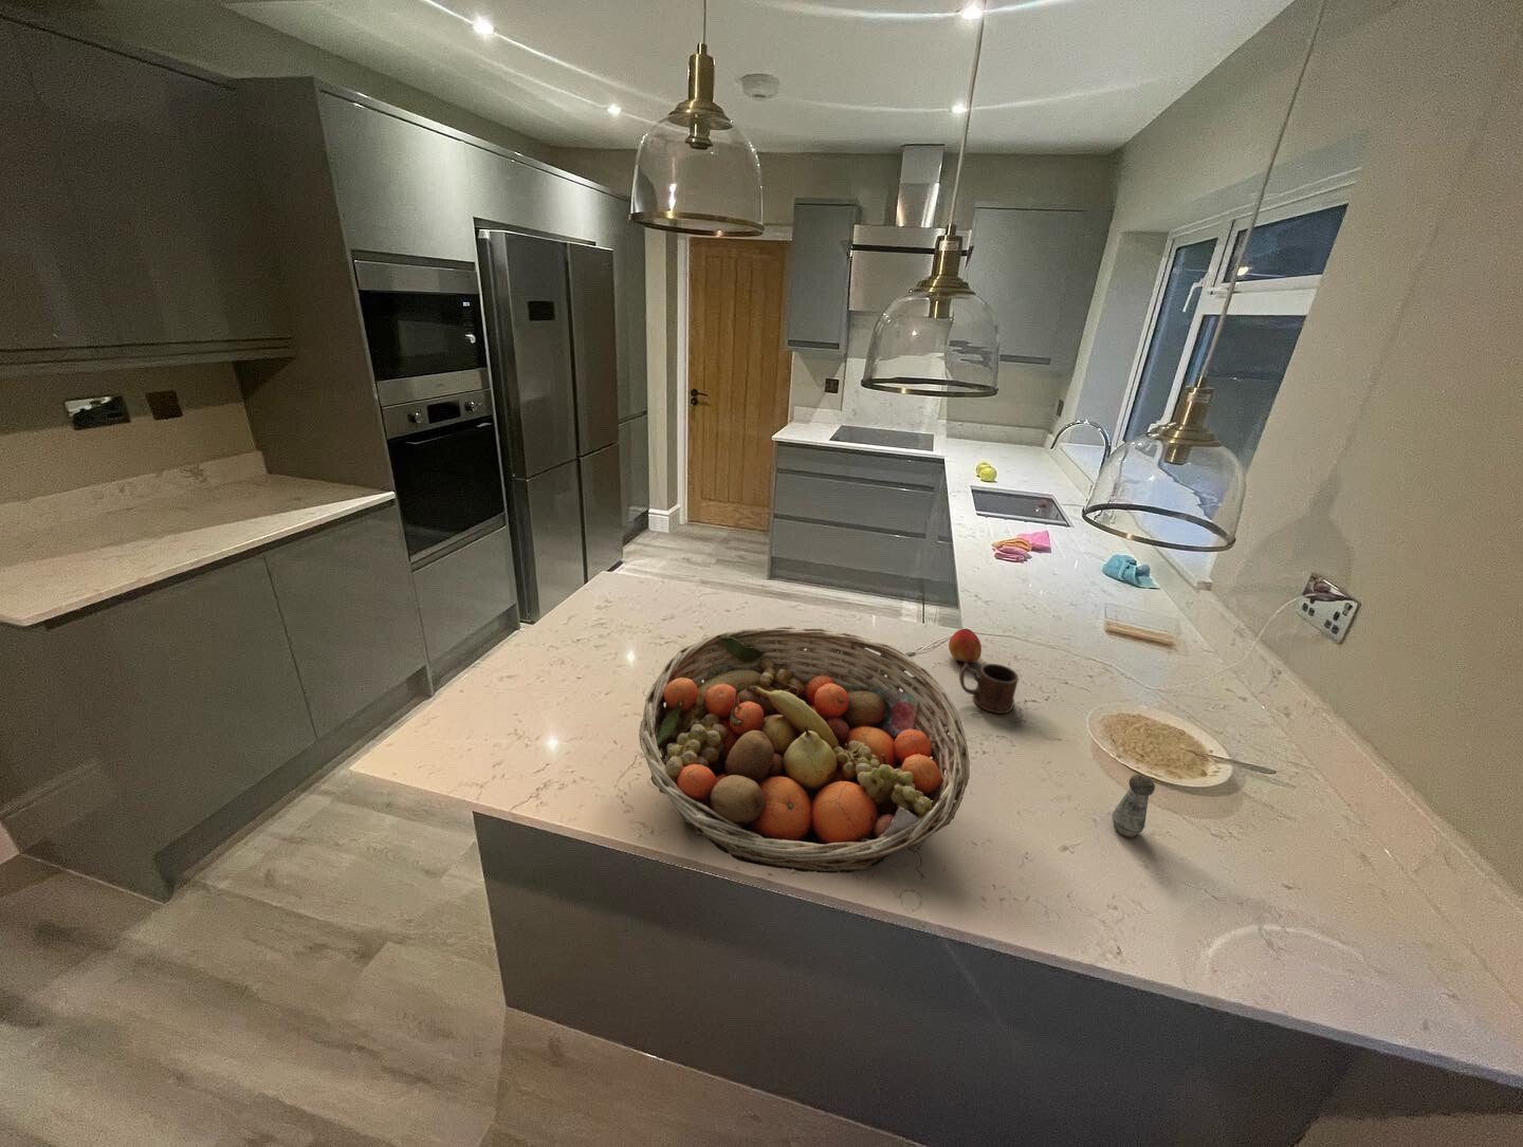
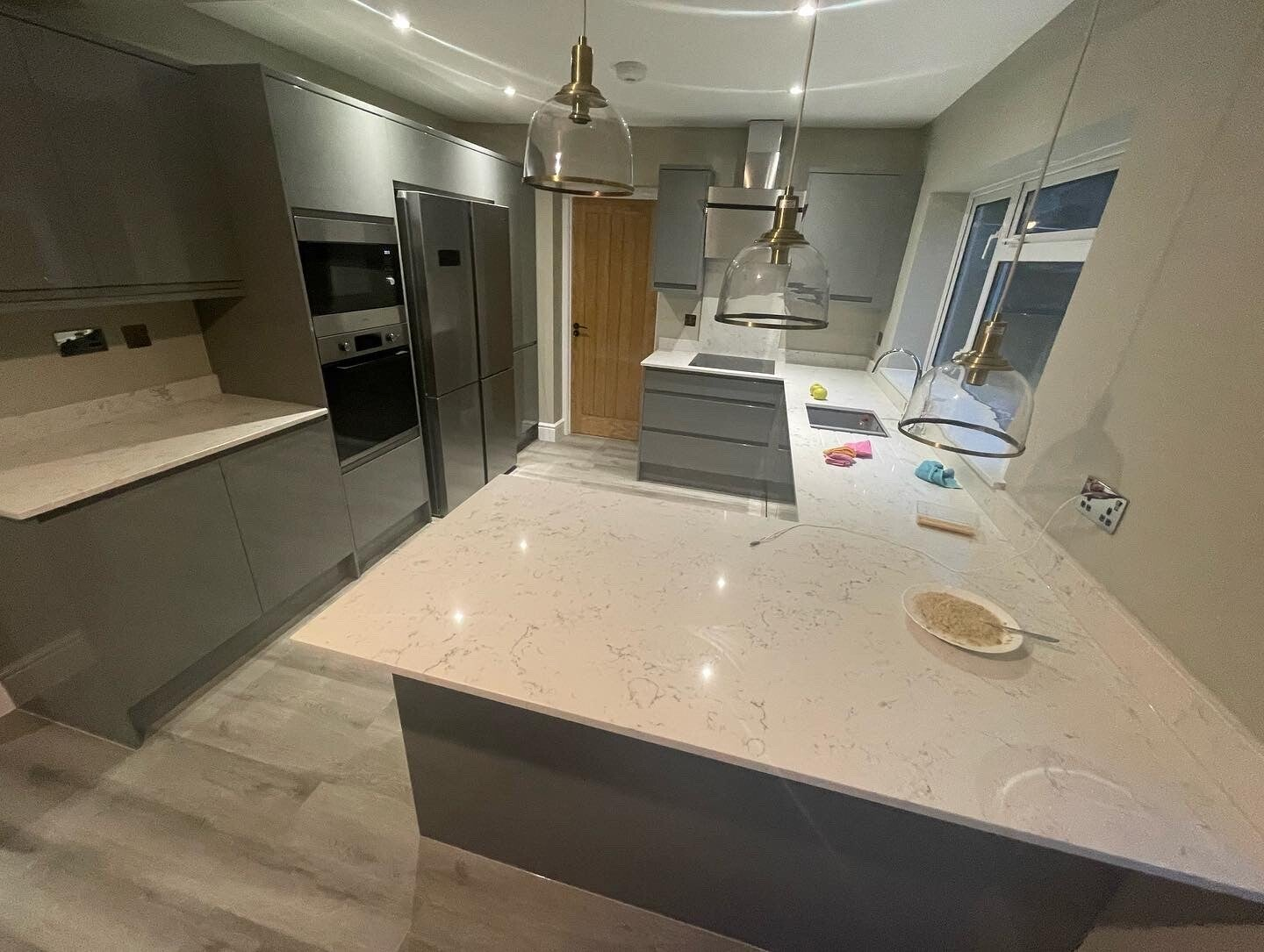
- peach (965, 645)
- mug (987, 683)
- fruit basket (800, 740)
- salt shaker (1134, 805)
